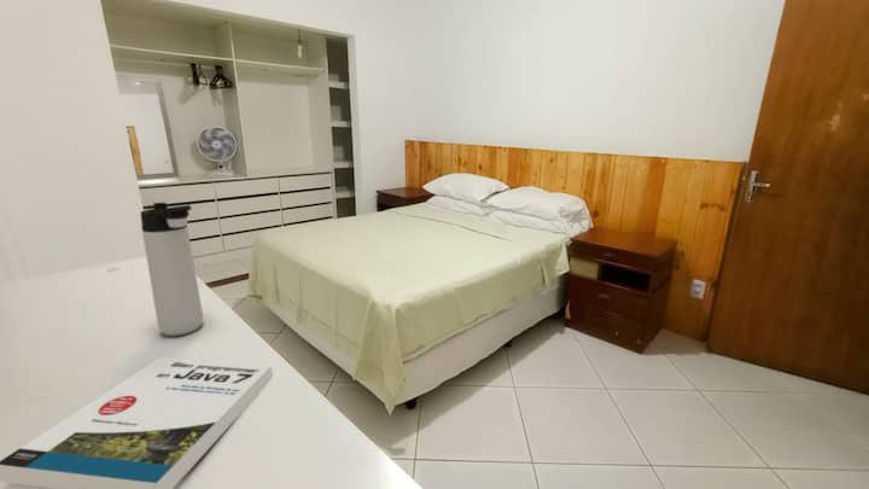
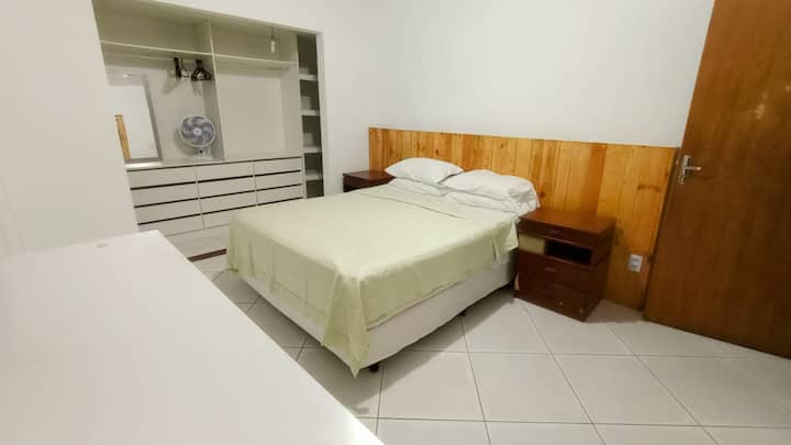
- book (161, 413)
- thermos bottle (176, 269)
